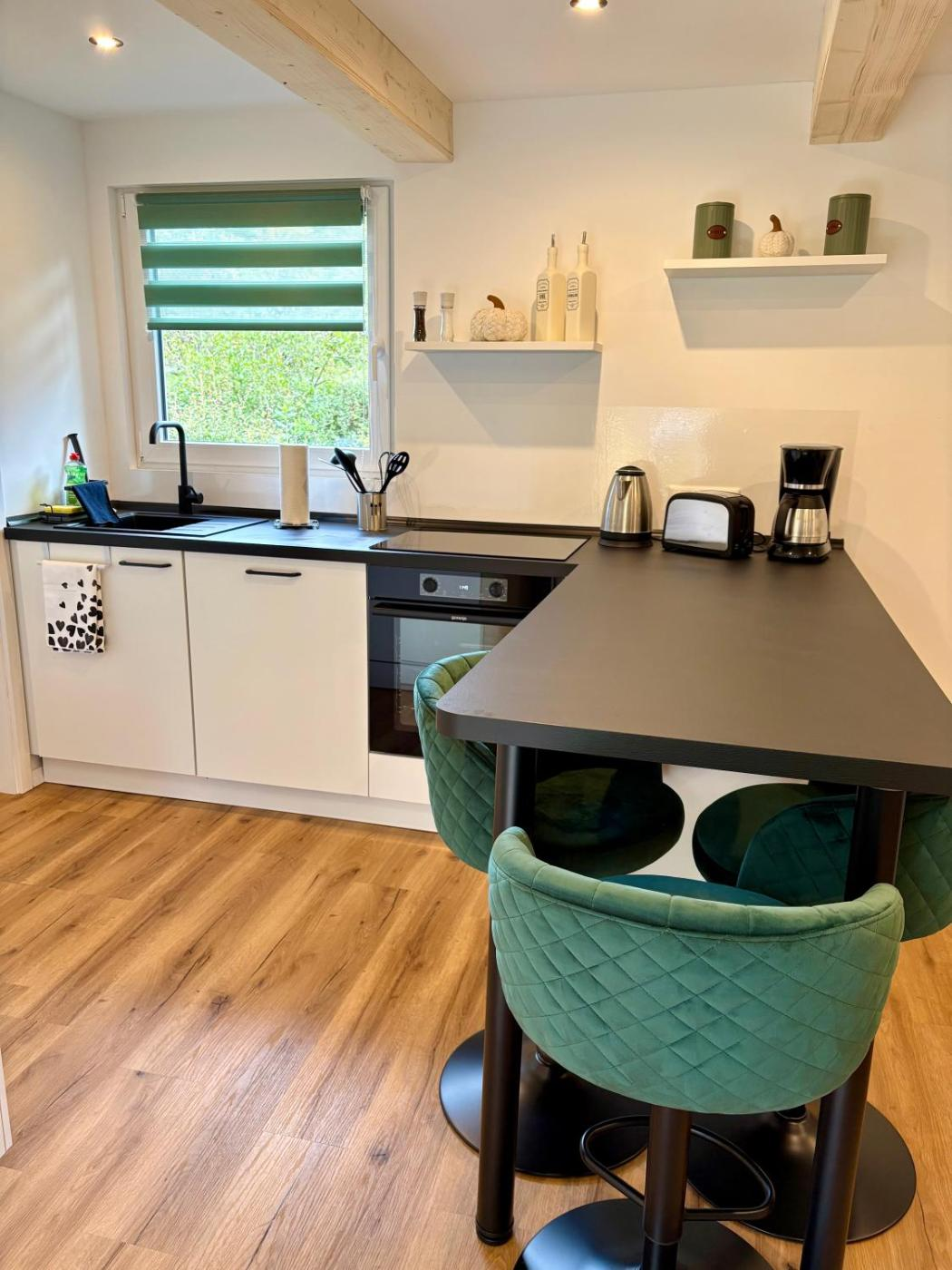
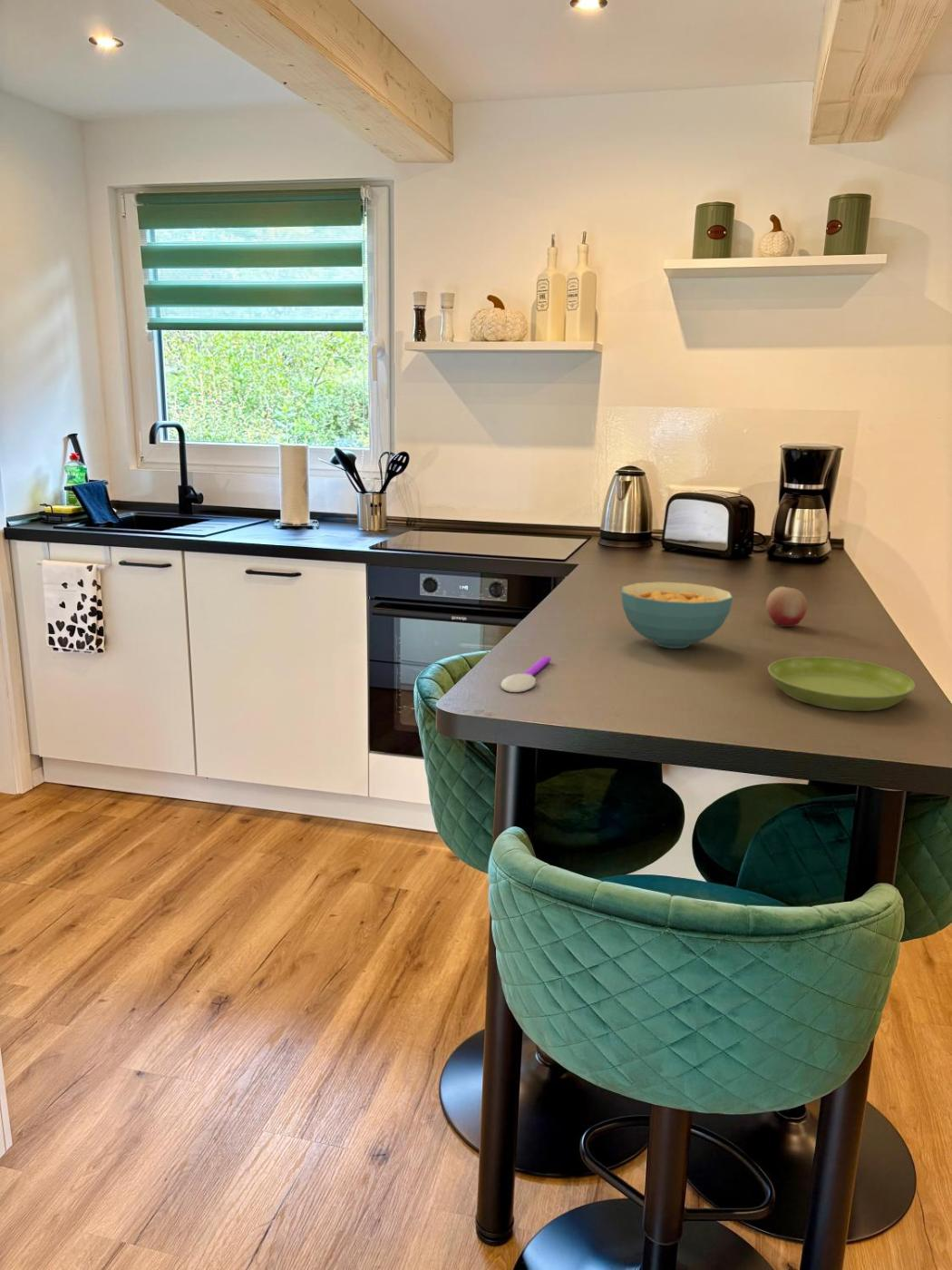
+ cereal bowl (674, 618)
+ fruit (786, 606)
+ saucer (838, 684)
+ spoon (529, 671)
